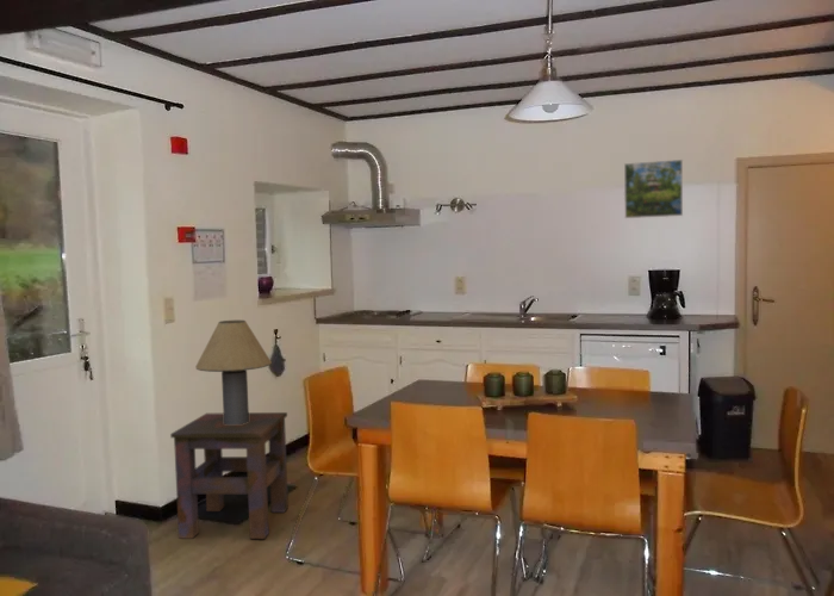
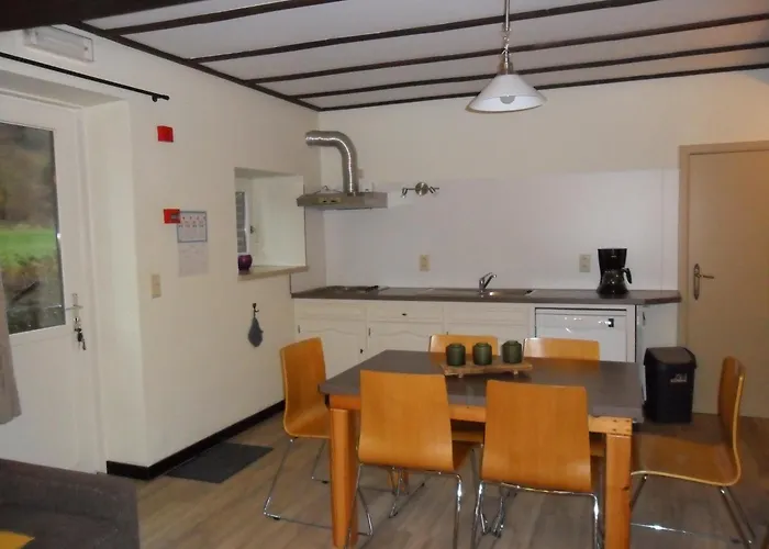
- table lamp (234, 371)
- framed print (653, 188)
- side table (234, 471)
